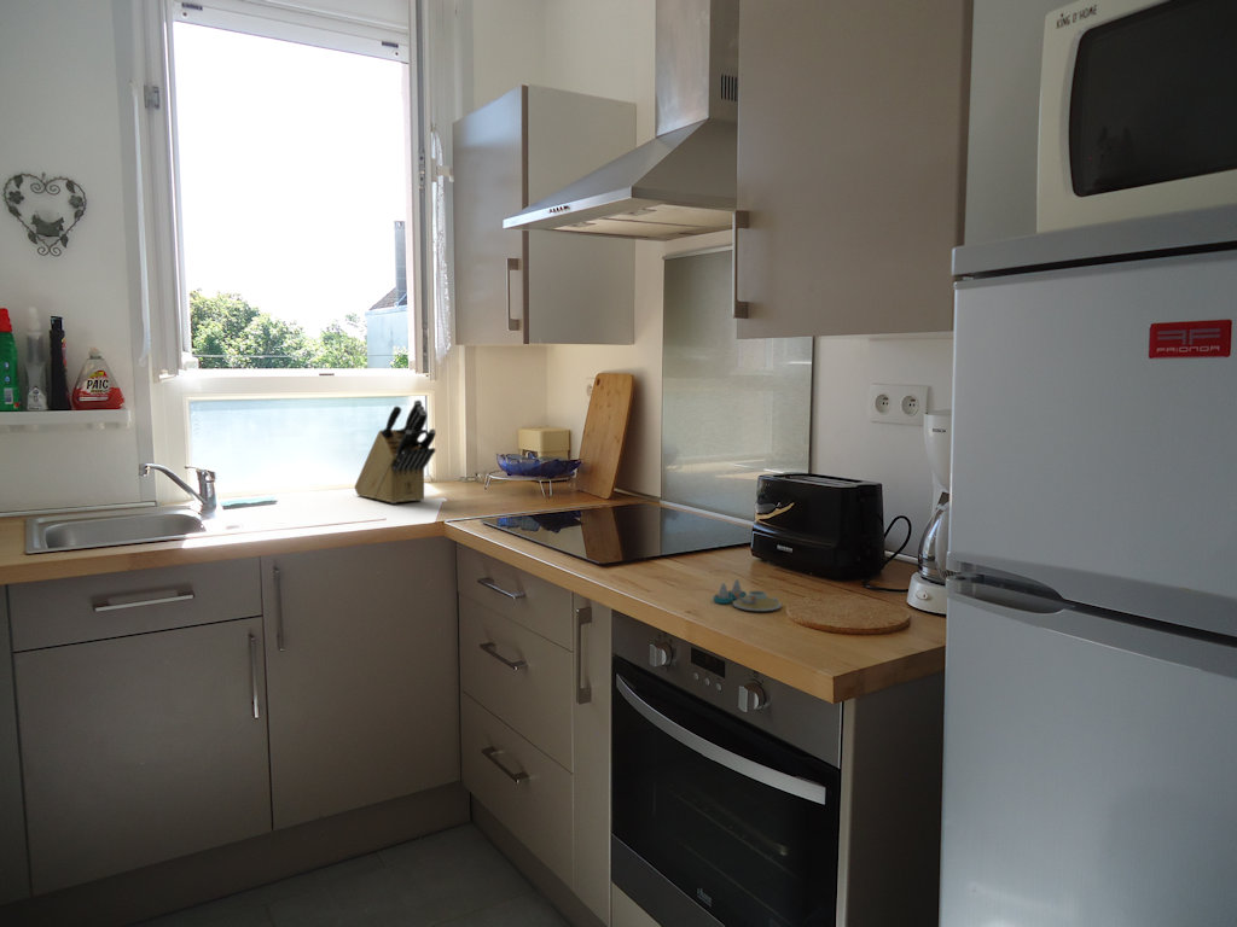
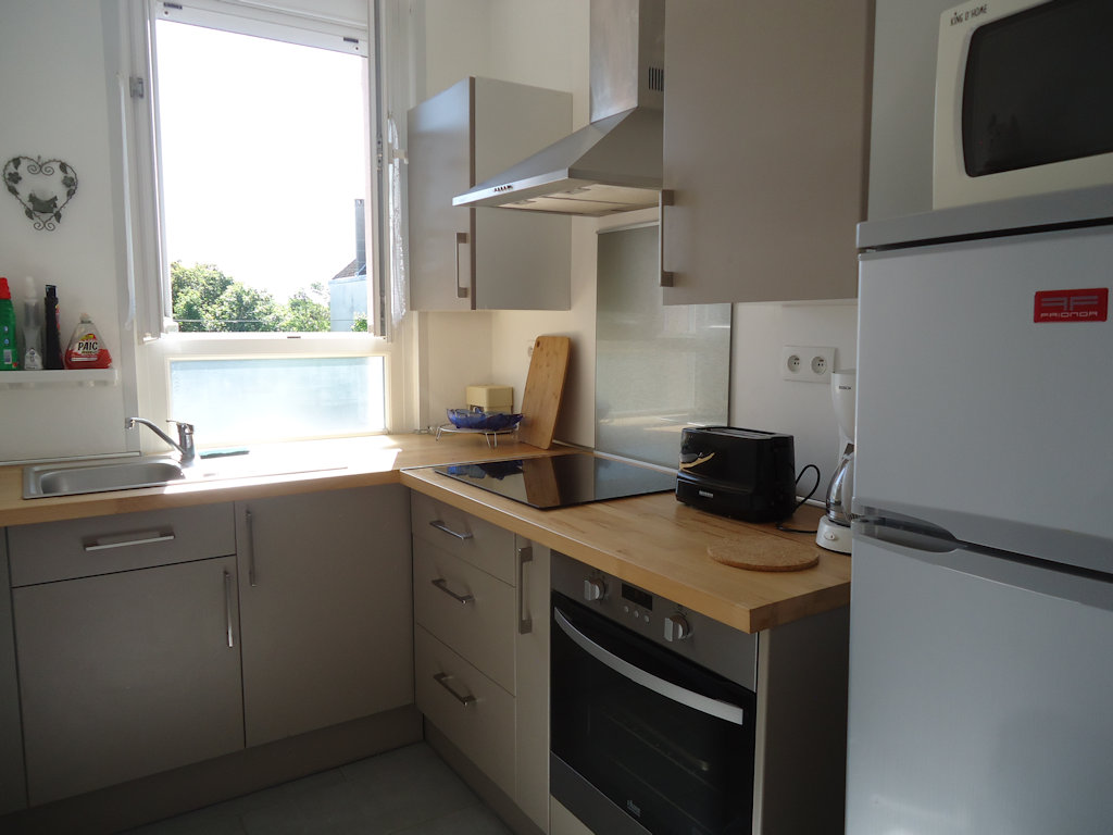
- salt and pepper shaker set (748, 594)
- knife block (394, 449)
